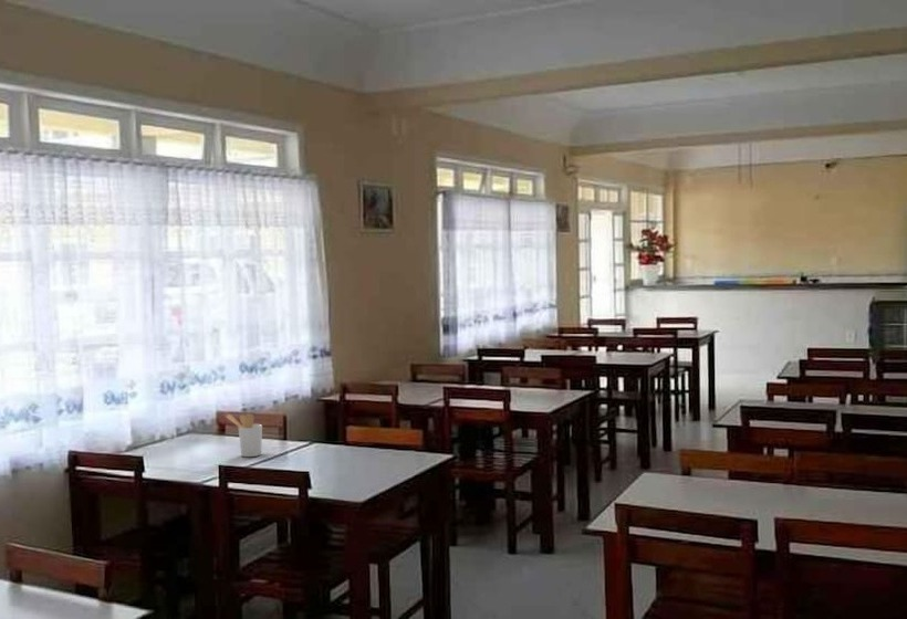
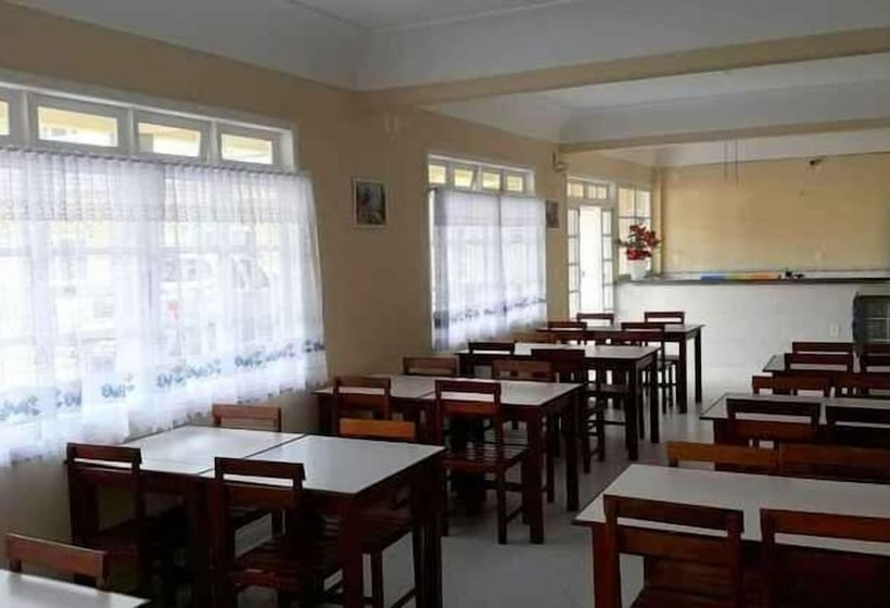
- utensil holder (243, 433)
